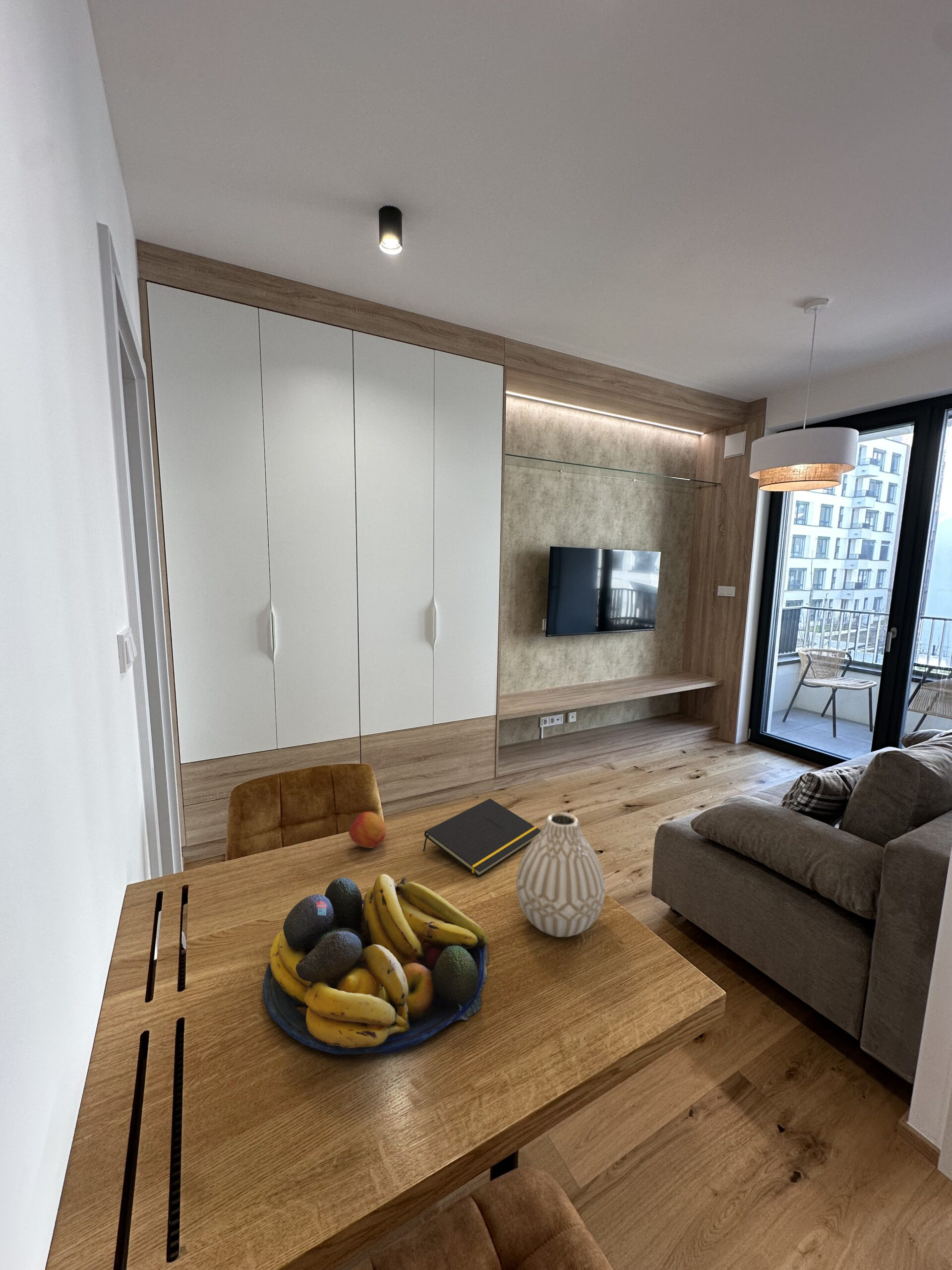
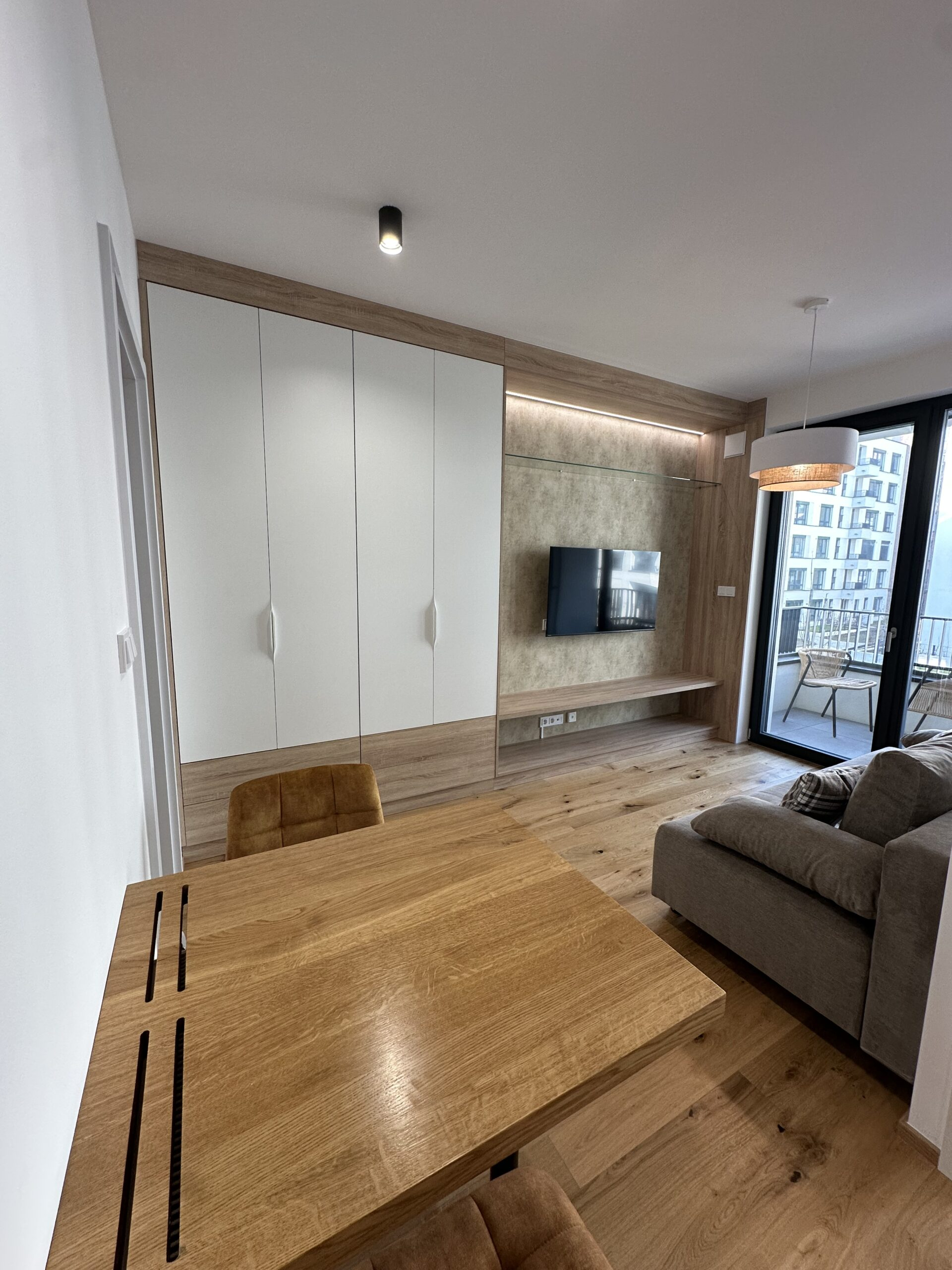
- notepad (484, 833)
- vase (560, 871)
- fruit bowl (378, 929)
- fruit (368, 829)
